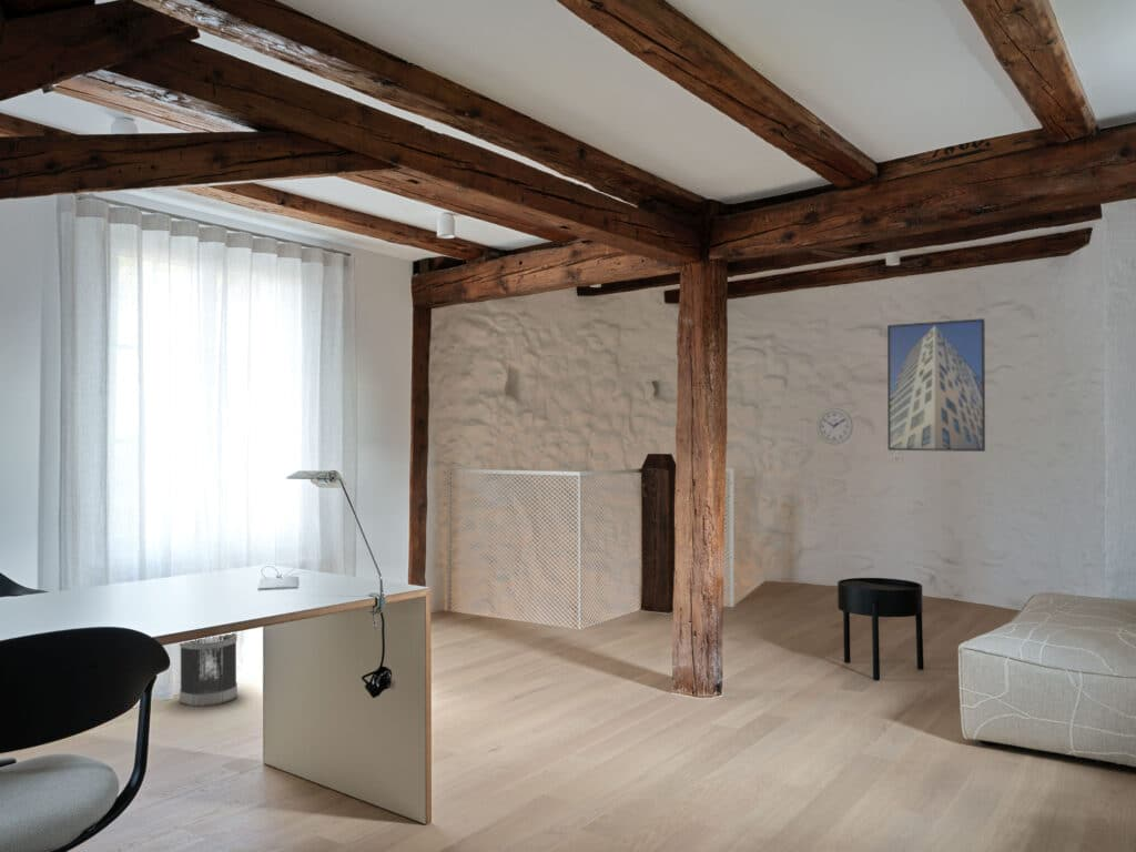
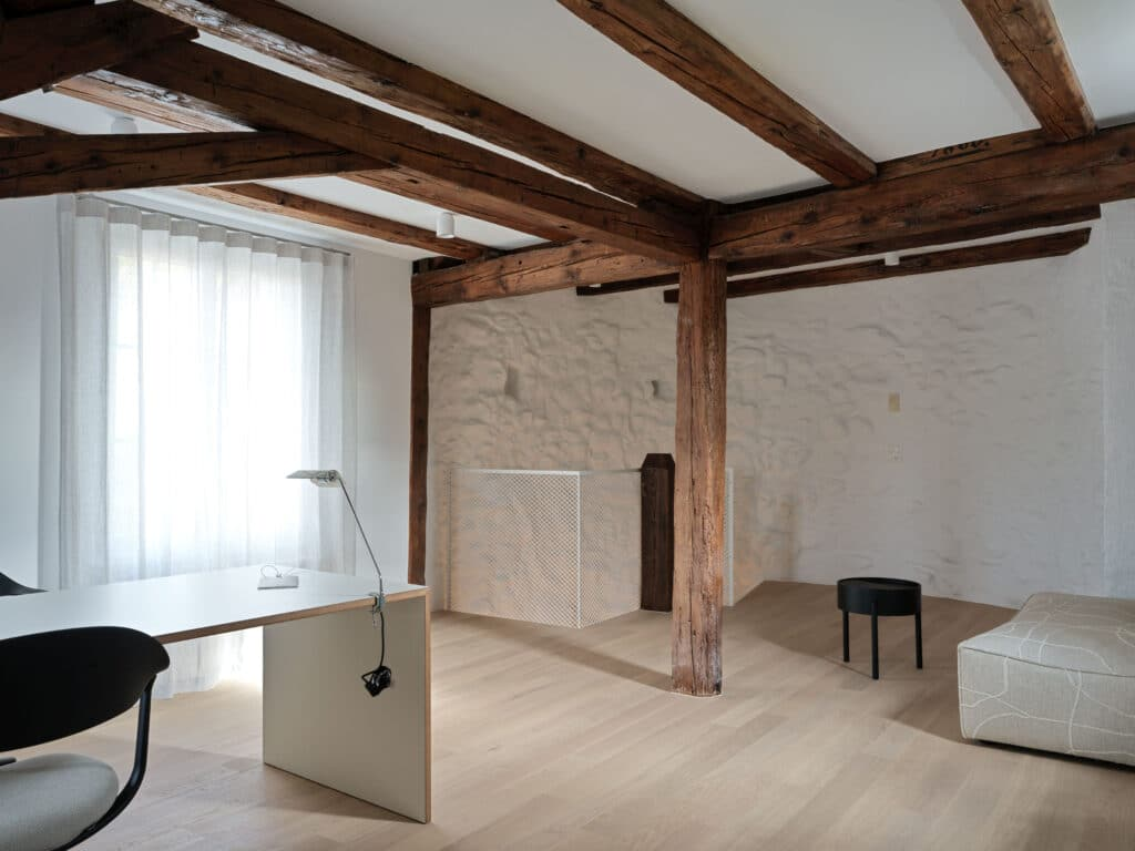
- wastebasket (207, 667)
- wall clock (834, 426)
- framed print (934, 386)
